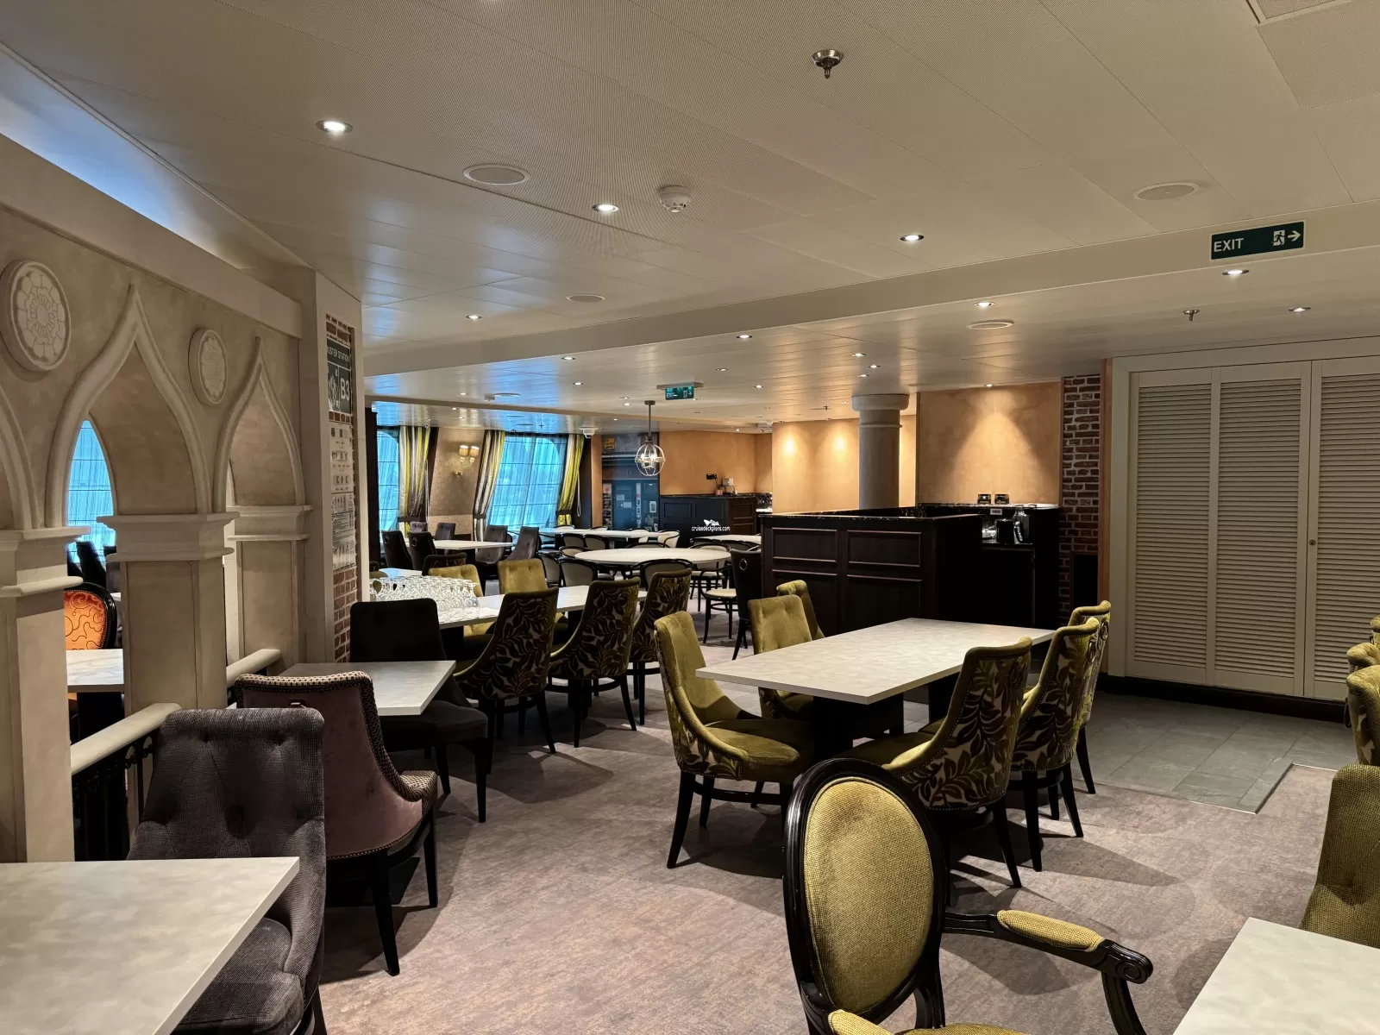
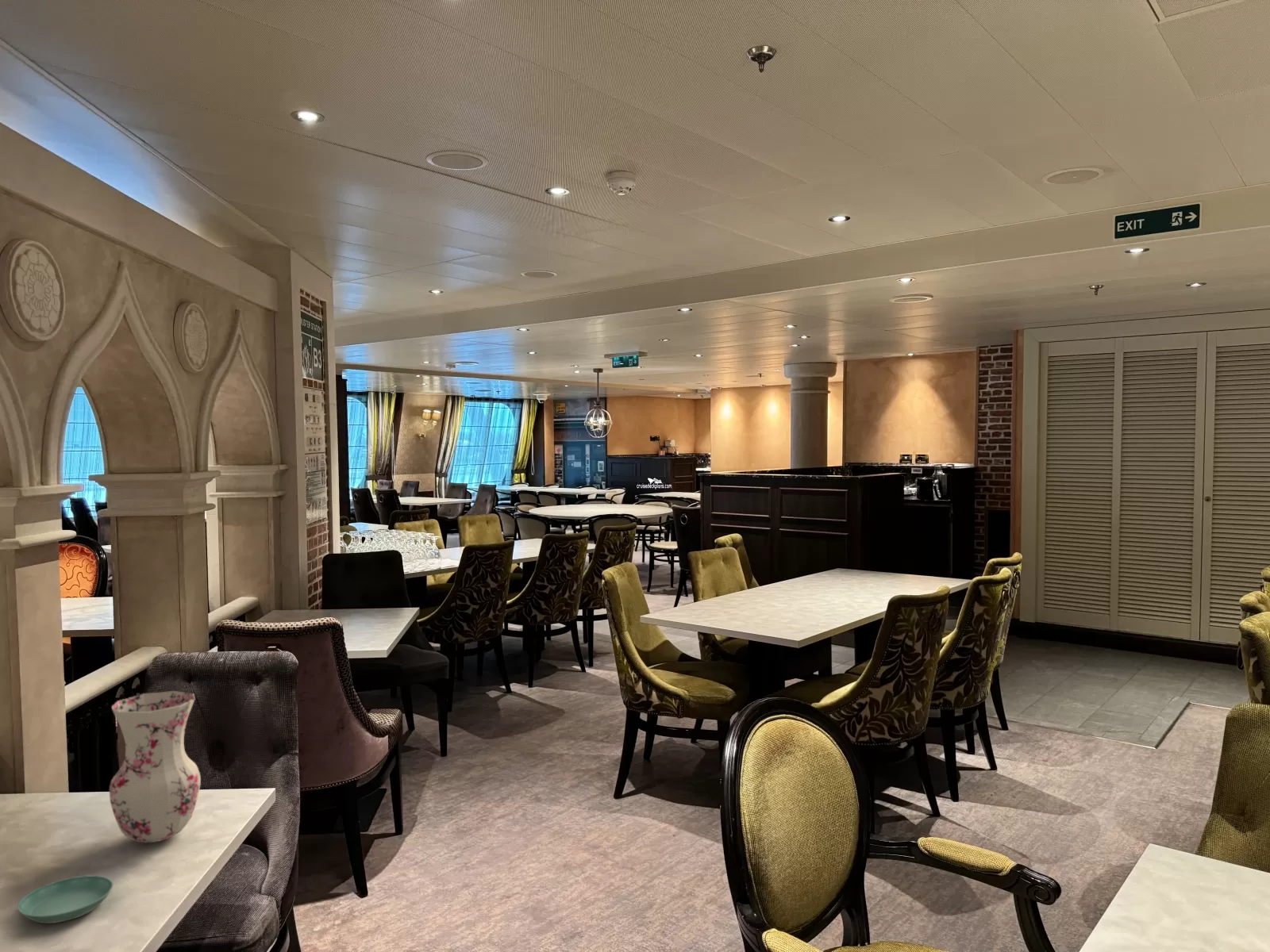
+ vase (155, 769)
+ saucer (67, 901)
